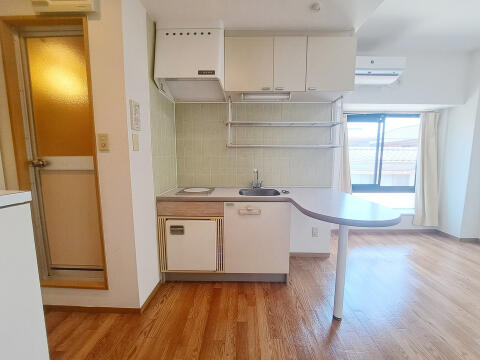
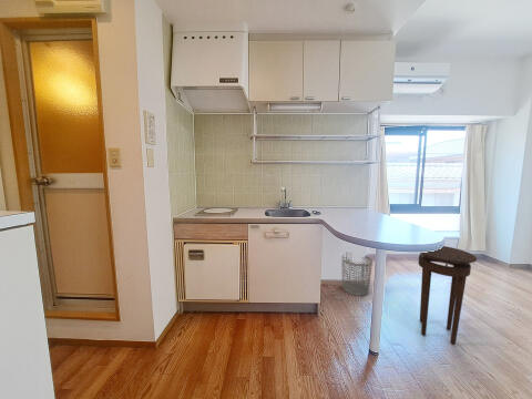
+ stool (450, 293)
+ waste bin (356, 273)
